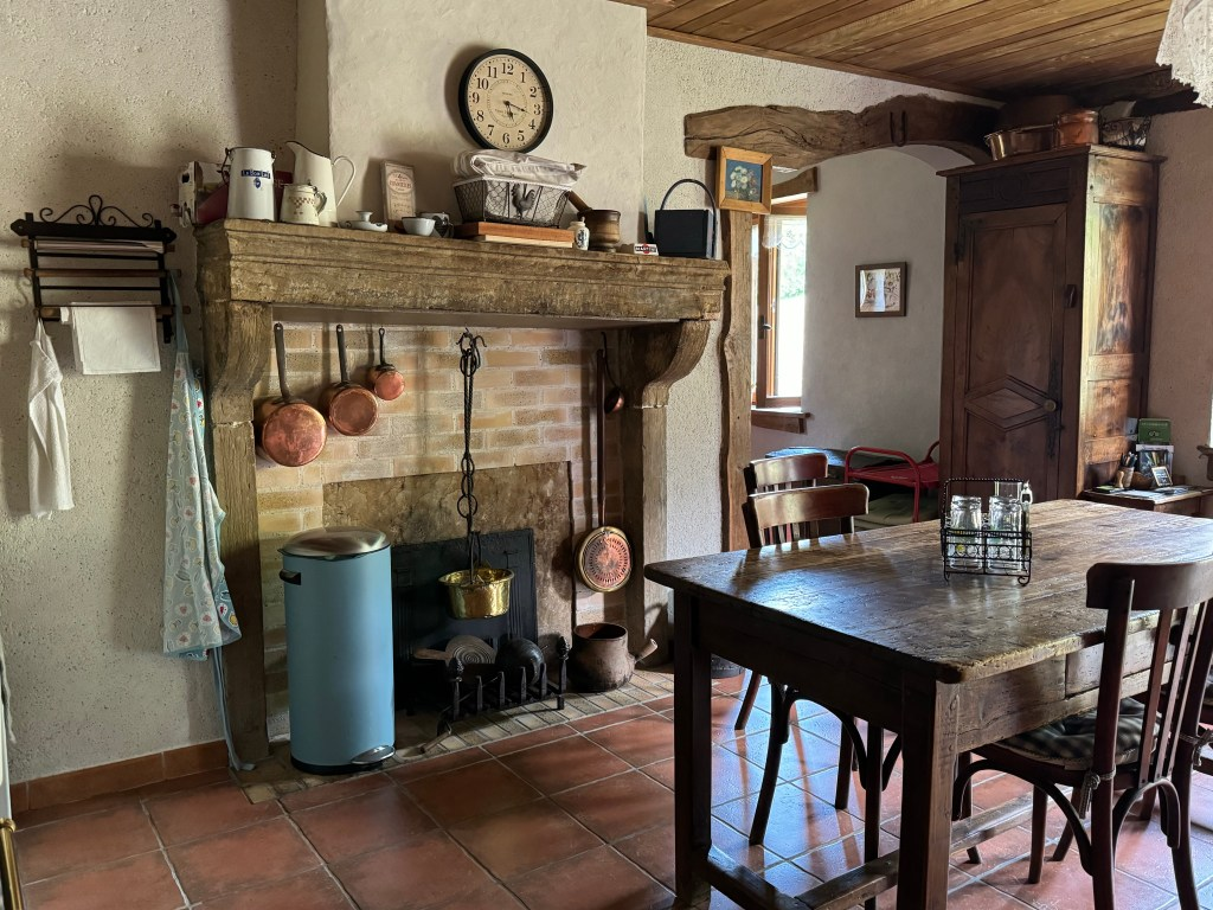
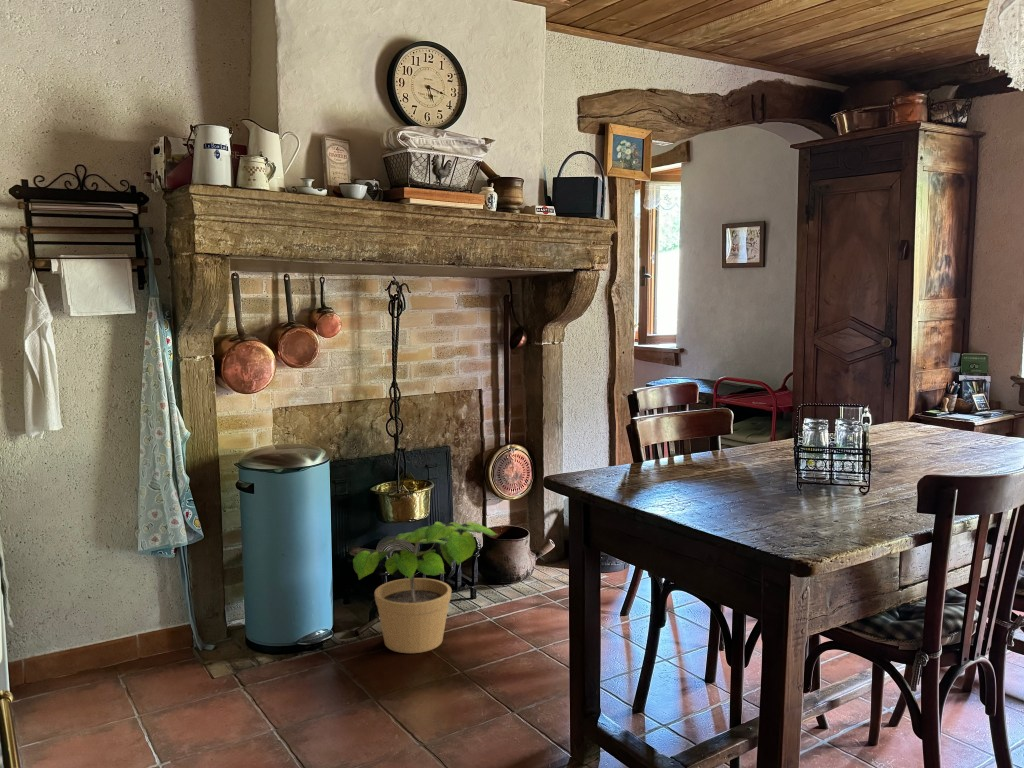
+ potted plant (421, 587)
